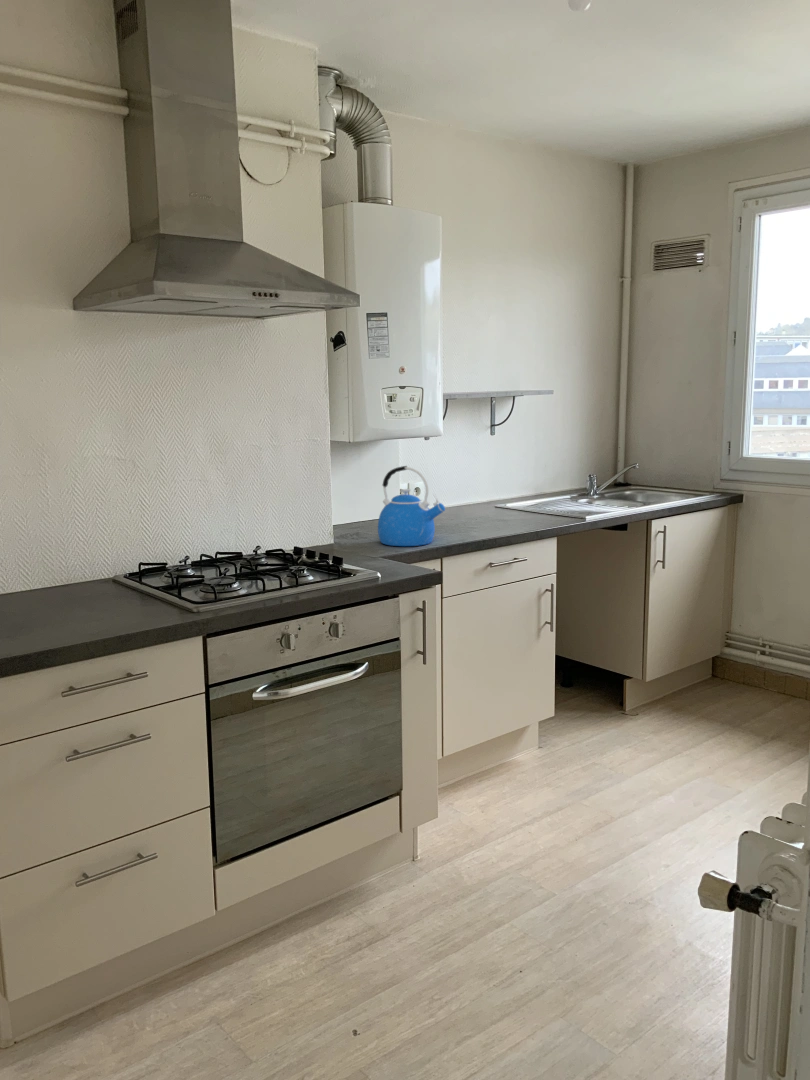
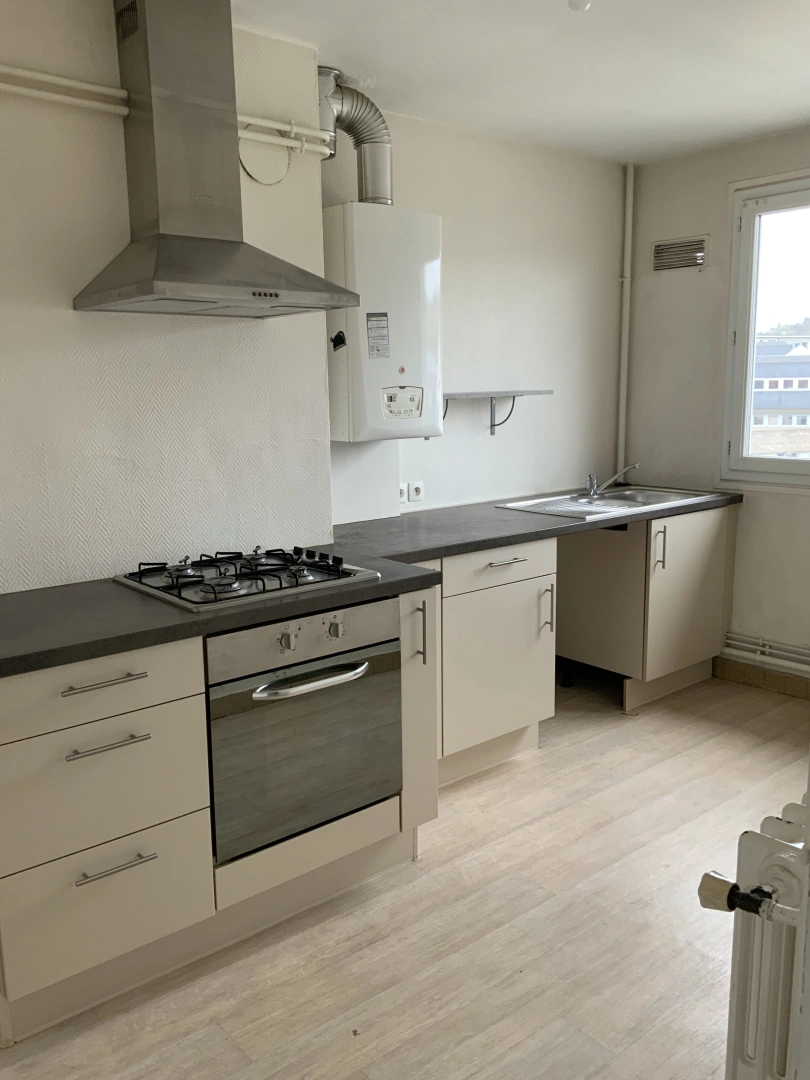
- kettle (412, 504)
